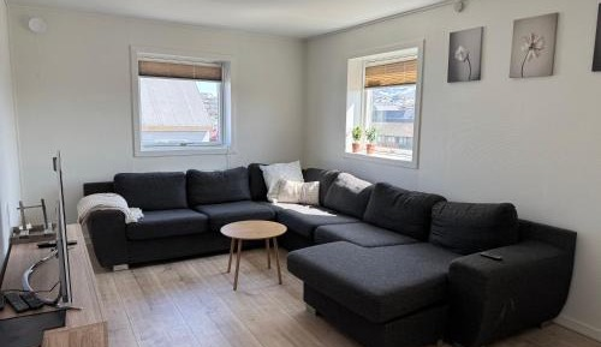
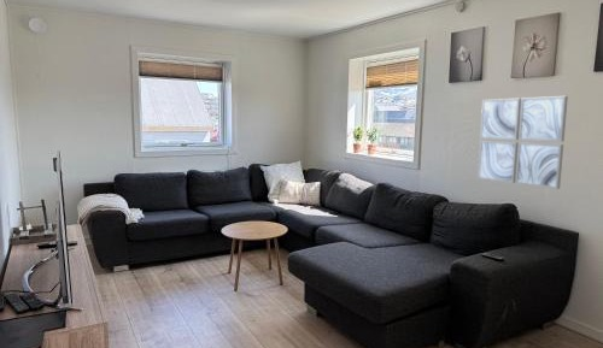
+ wall art (517, 142)
